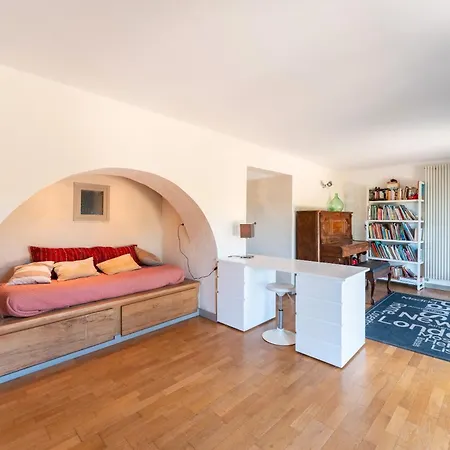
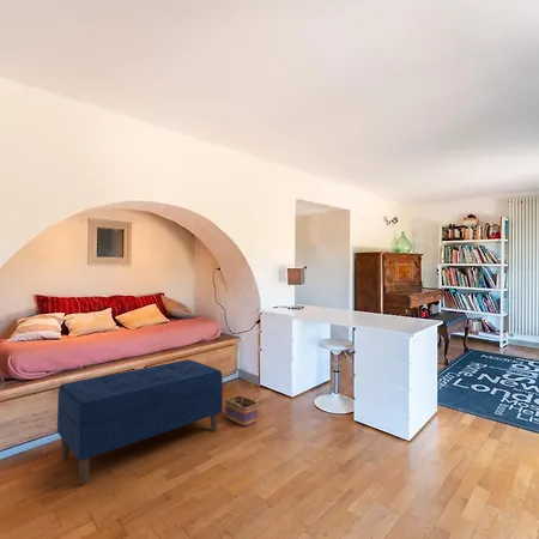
+ basket (241, 400)
+ bench (146, 410)
